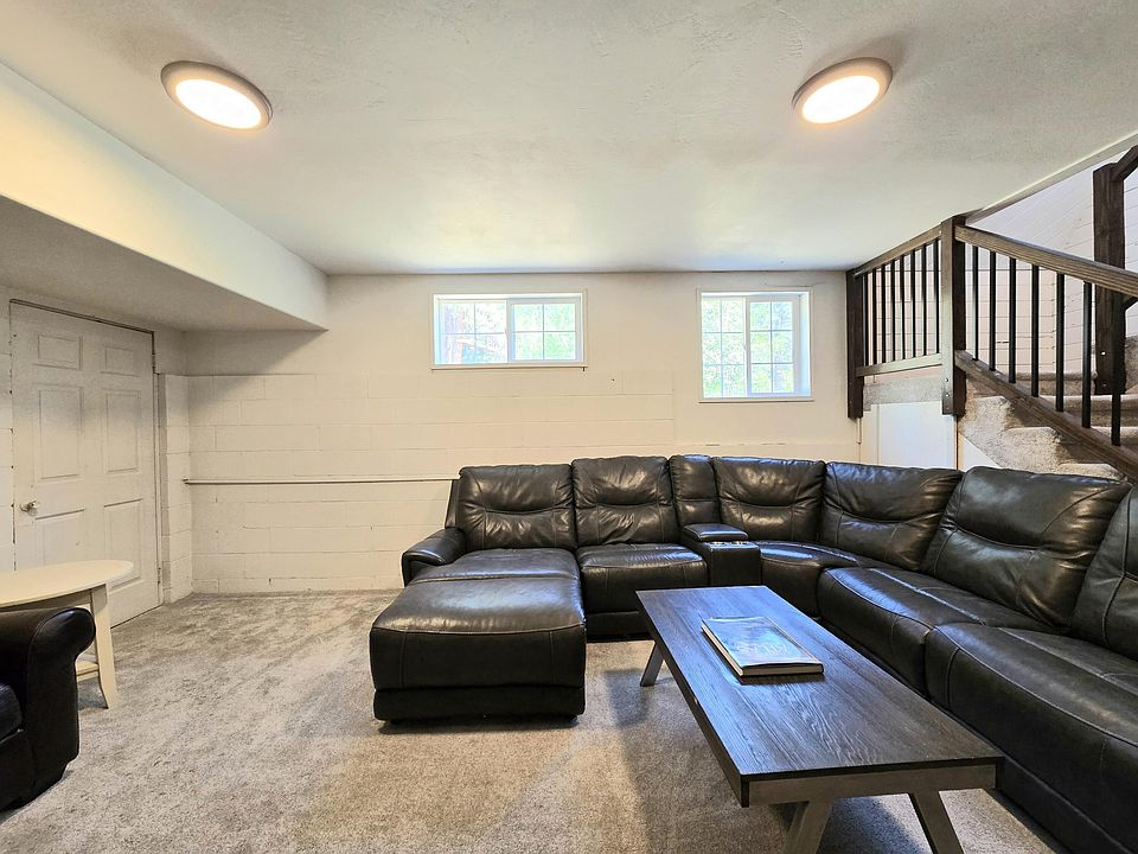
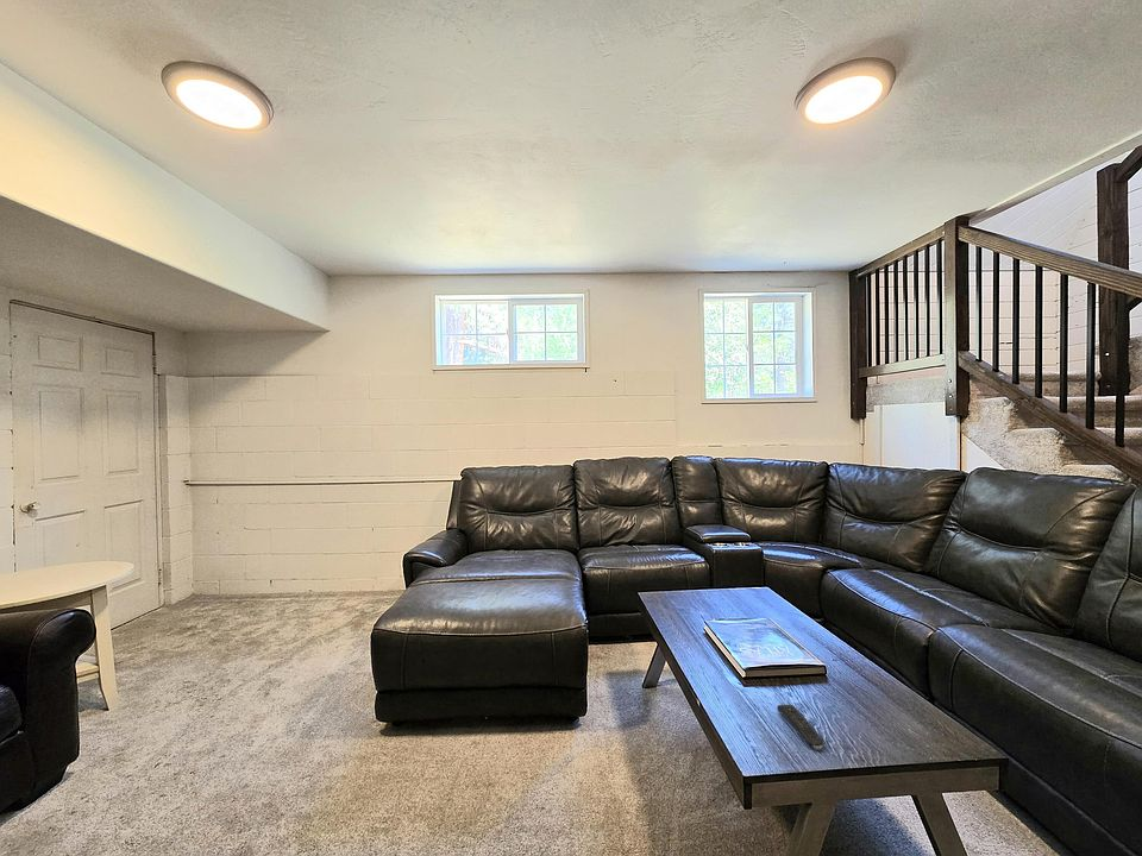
+ remote control (801, 725)
